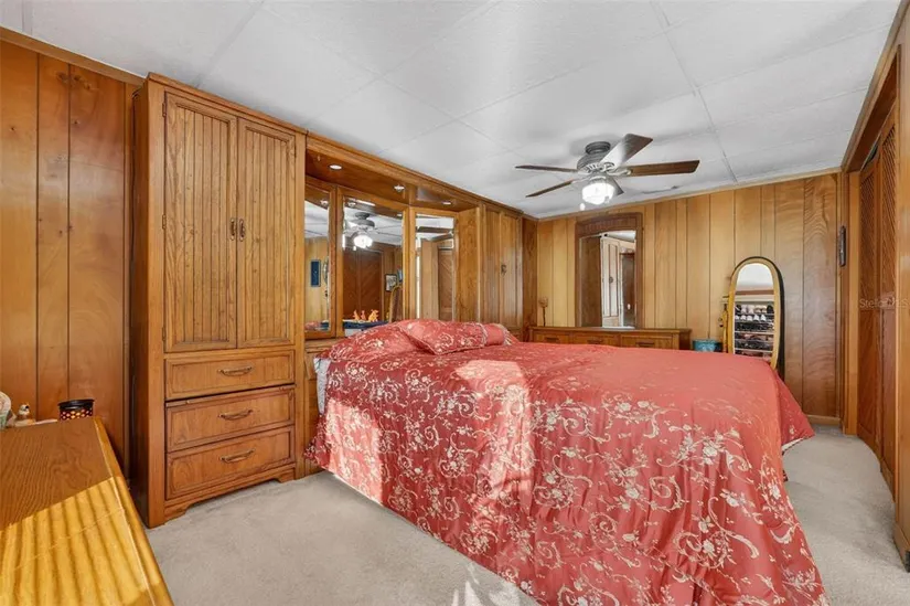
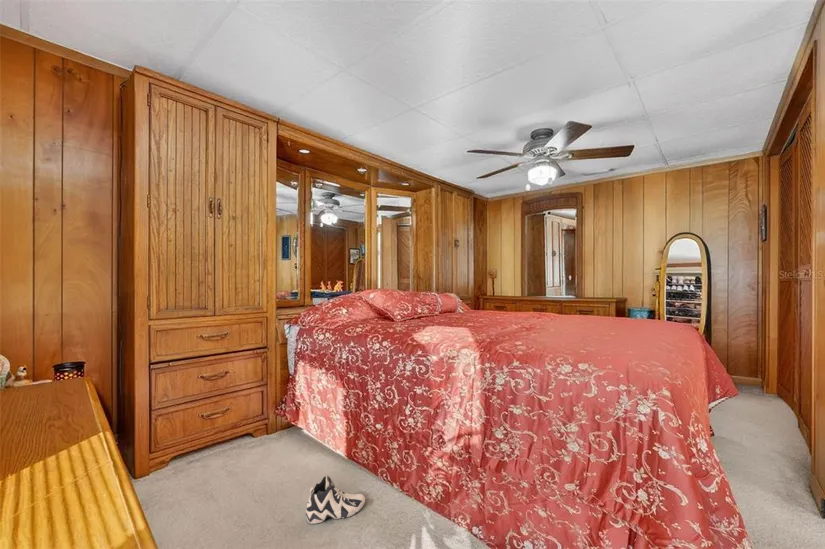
+ sneaker (336, 493)
